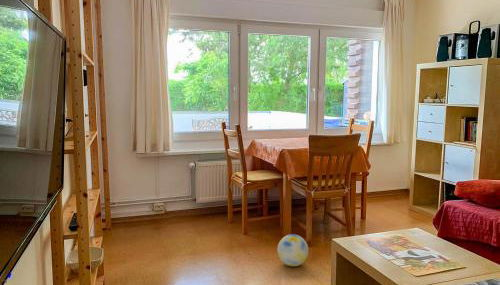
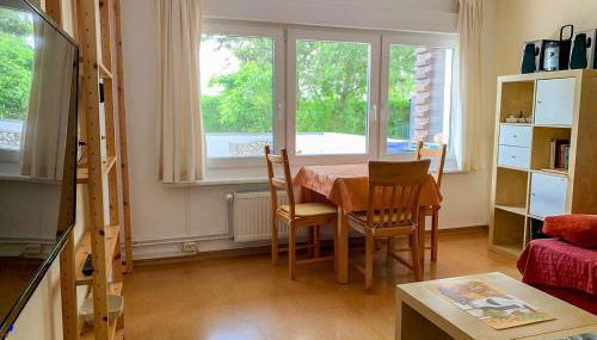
- ball (292, 250)
